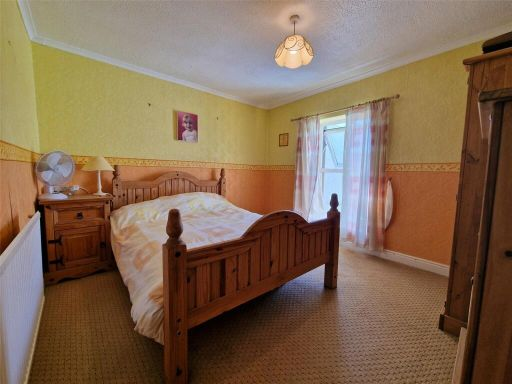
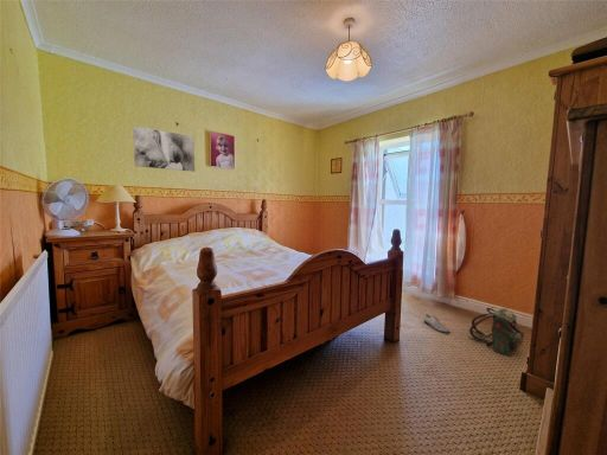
+ wall art (166, 150)
+ shoe (435, 322)
+ backpack (492, 326)
